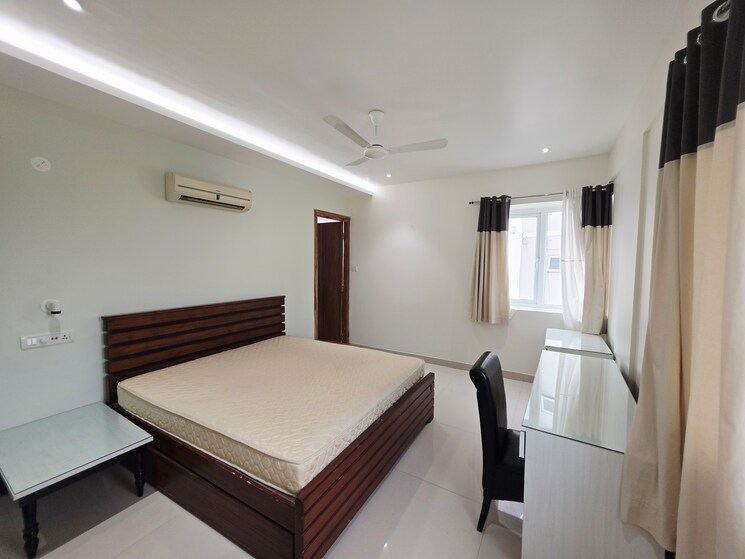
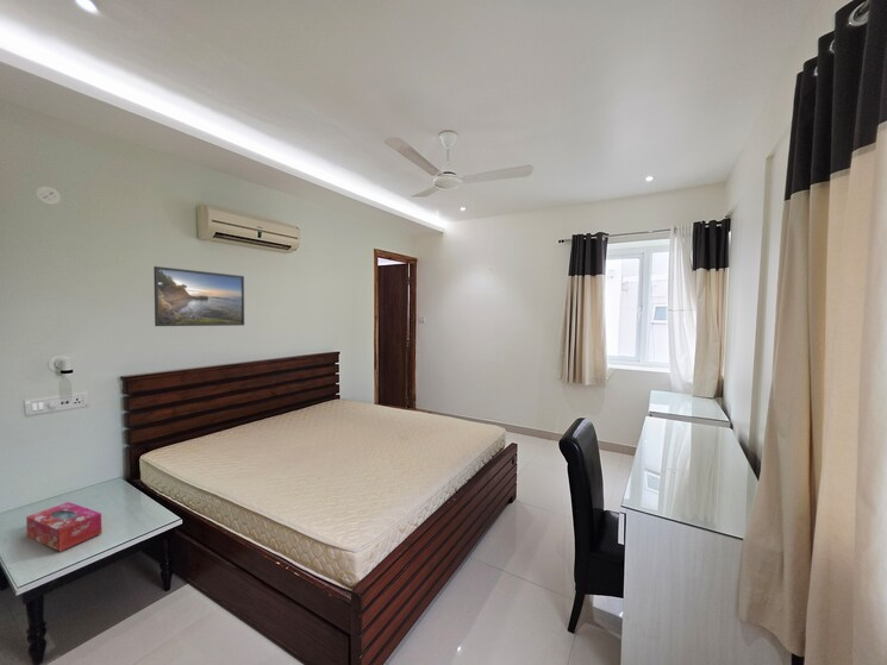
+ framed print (204, 299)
+ tissue box (64, 525)
